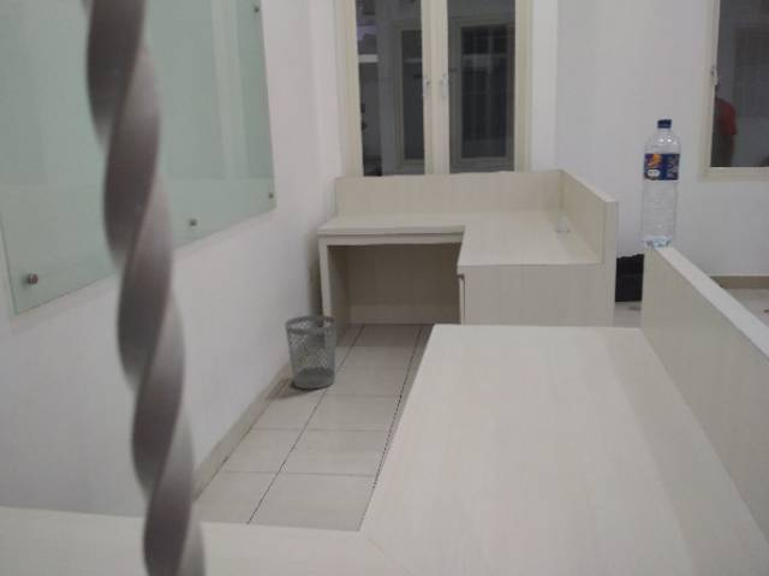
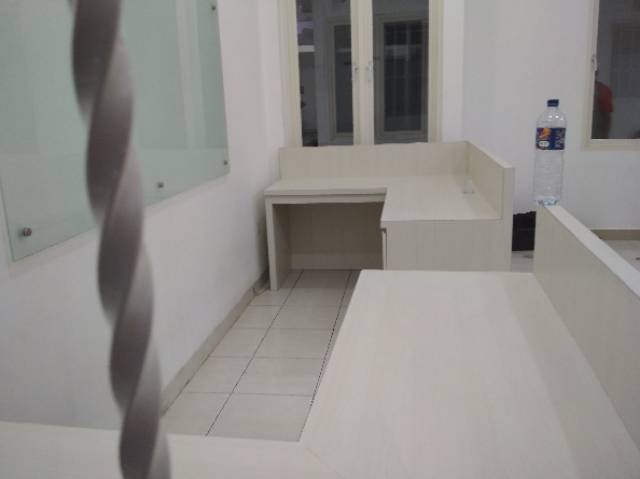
- wastebasket (312, 351)
